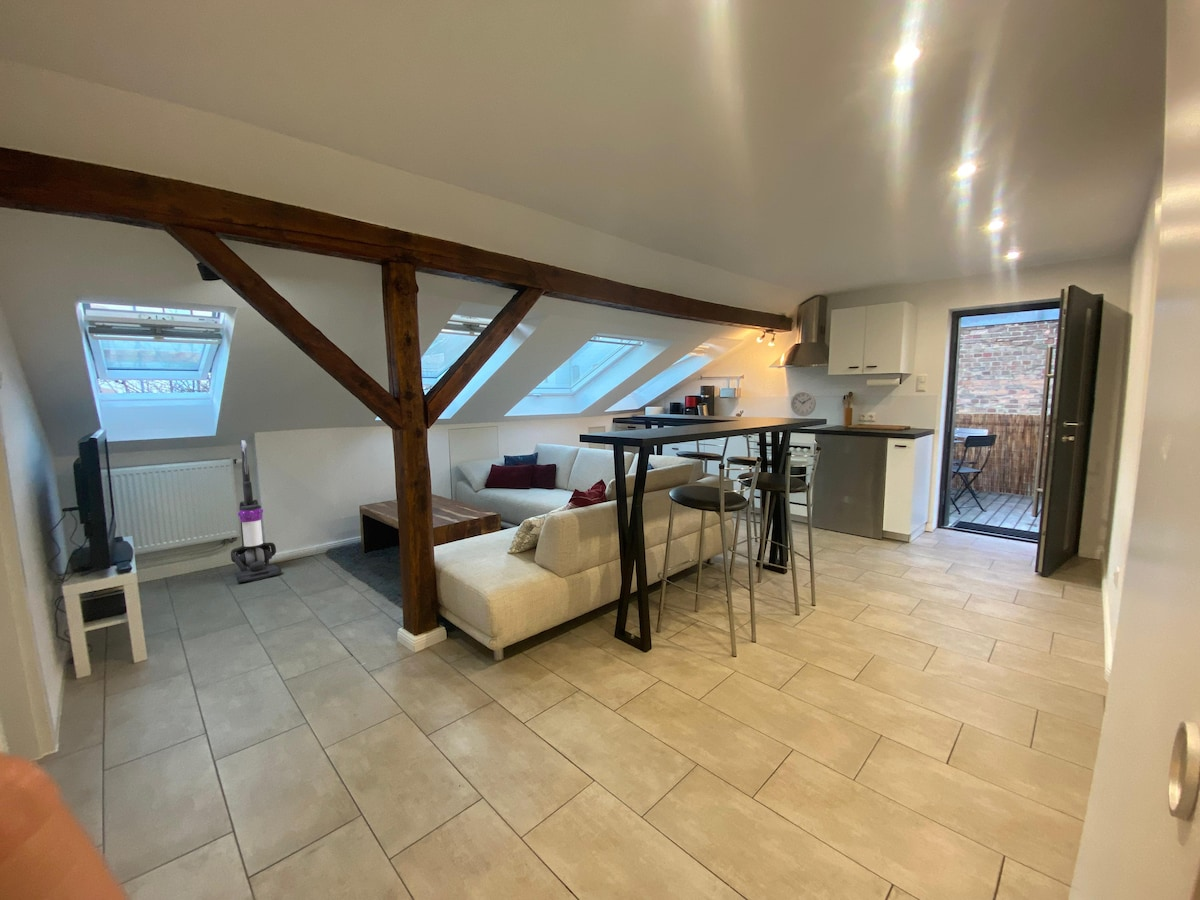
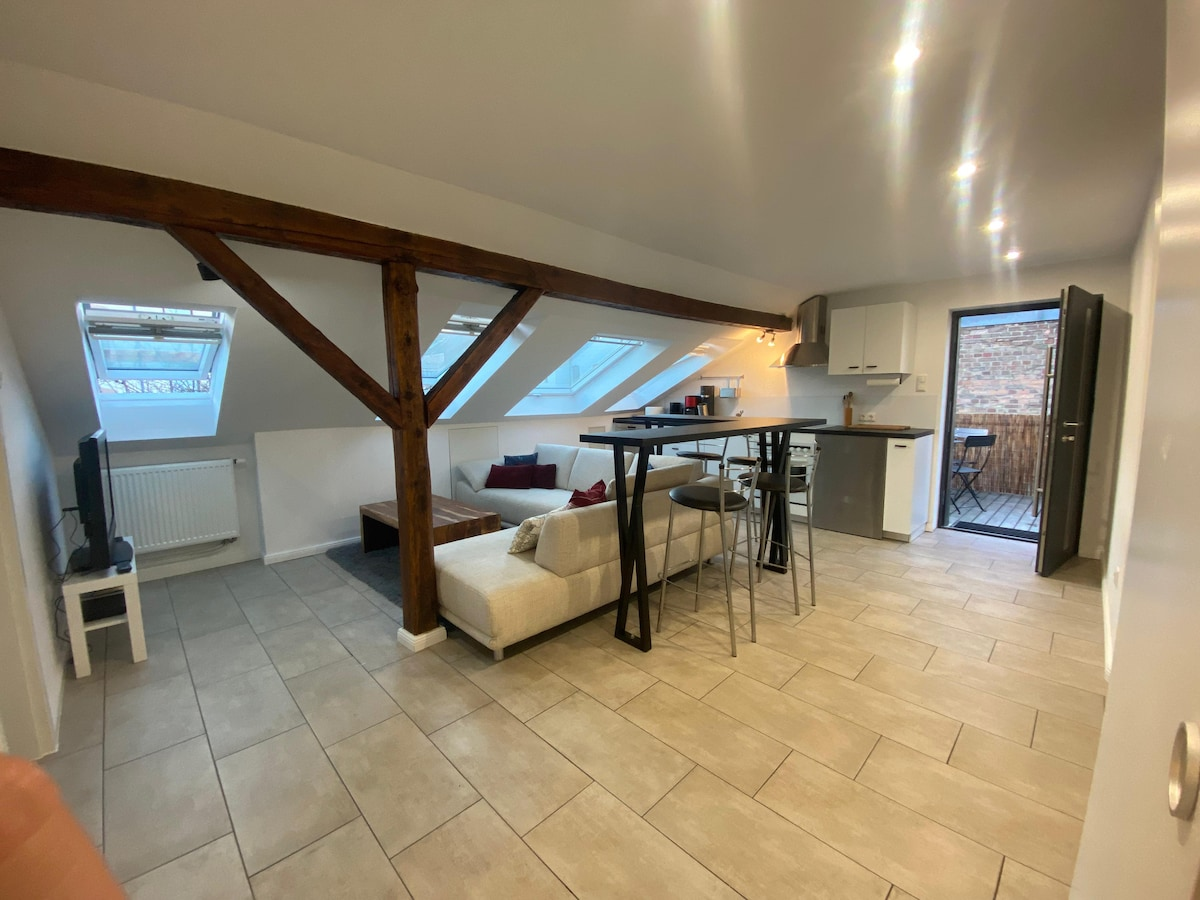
- vacuum cleaner (250, 507)
- wall clock (802, 403)
